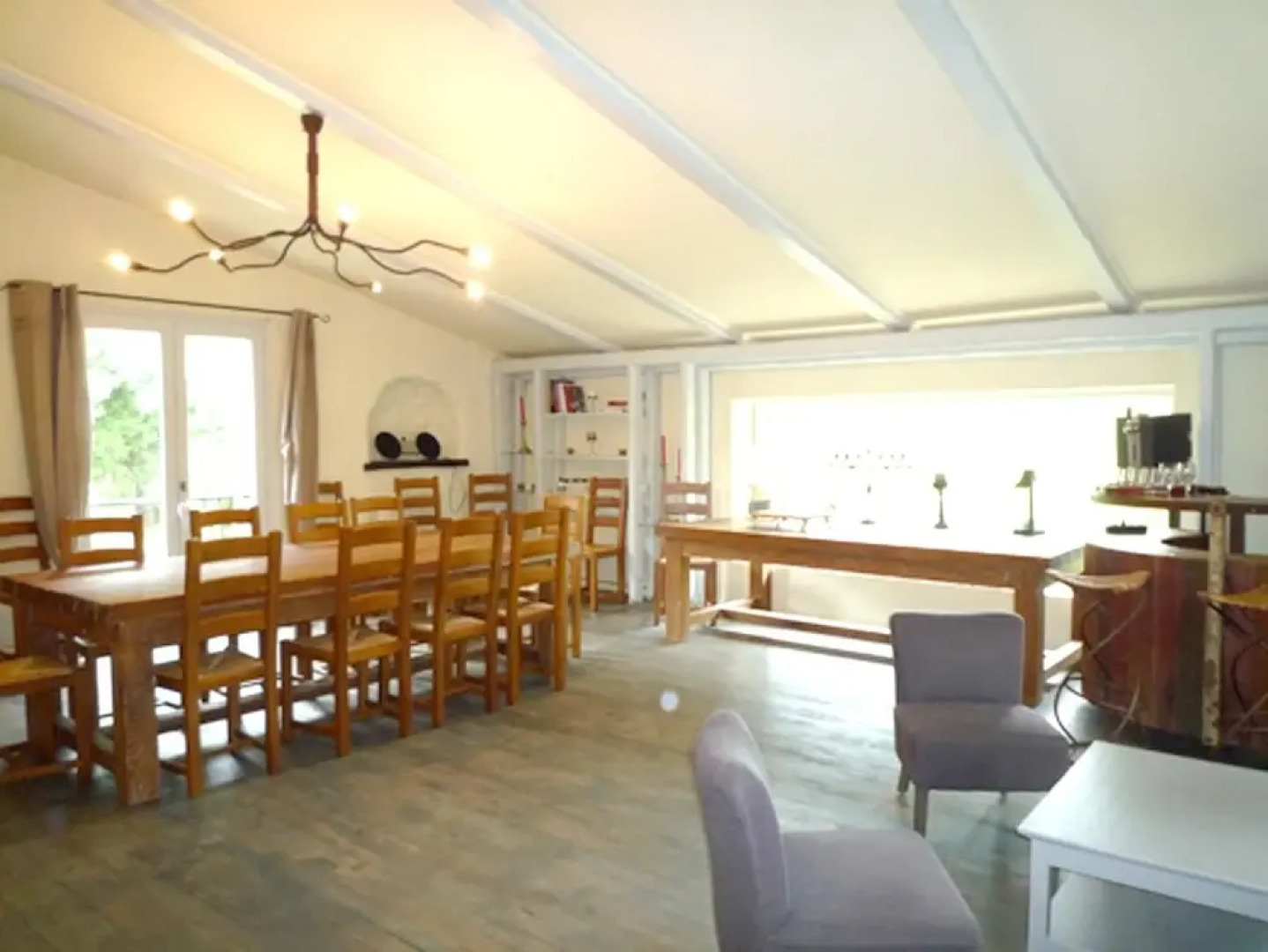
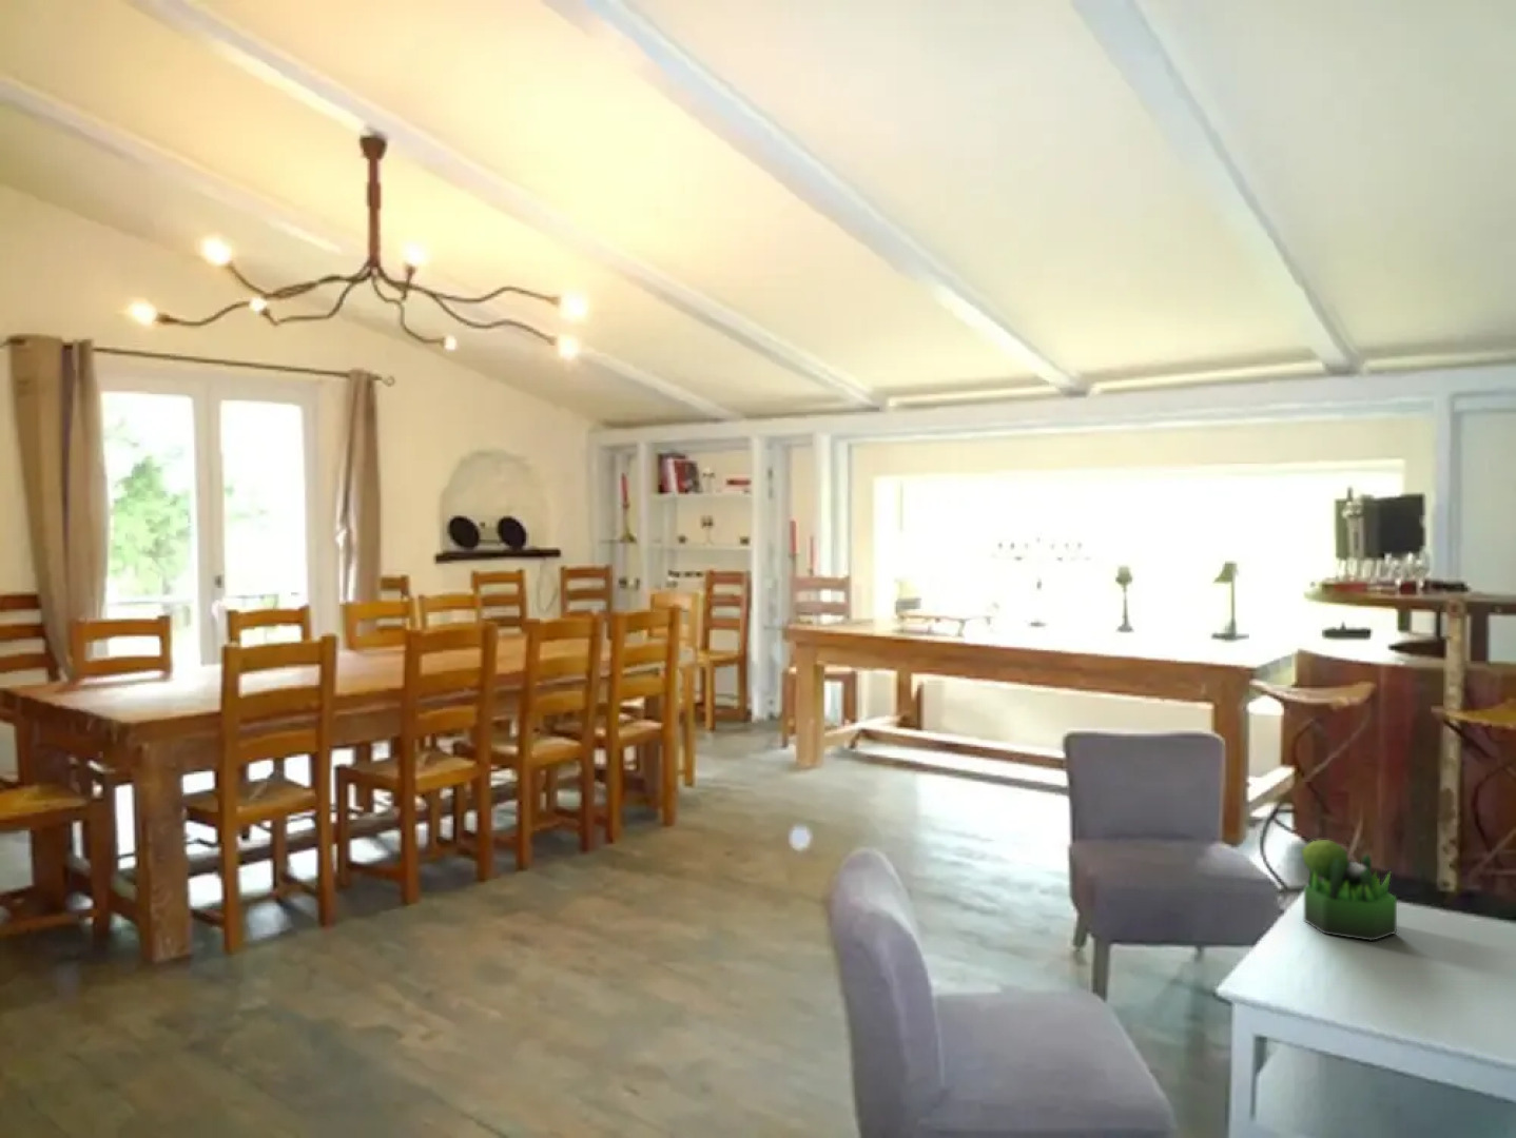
+ plant (1347, 885)
